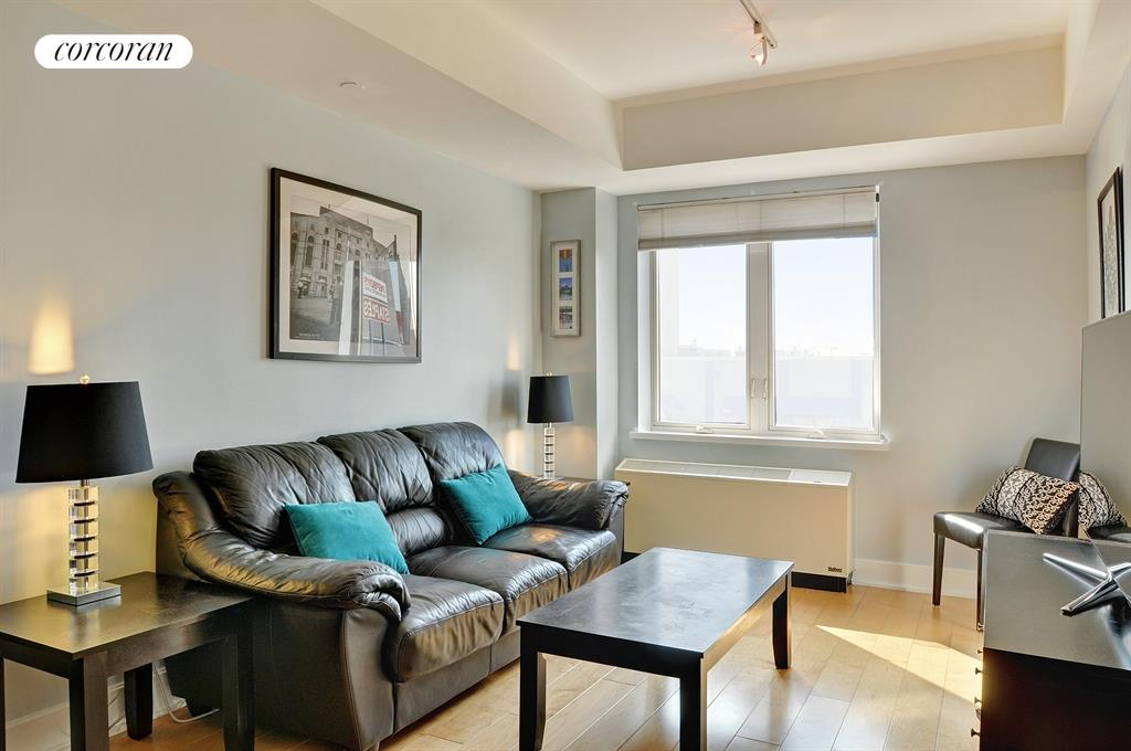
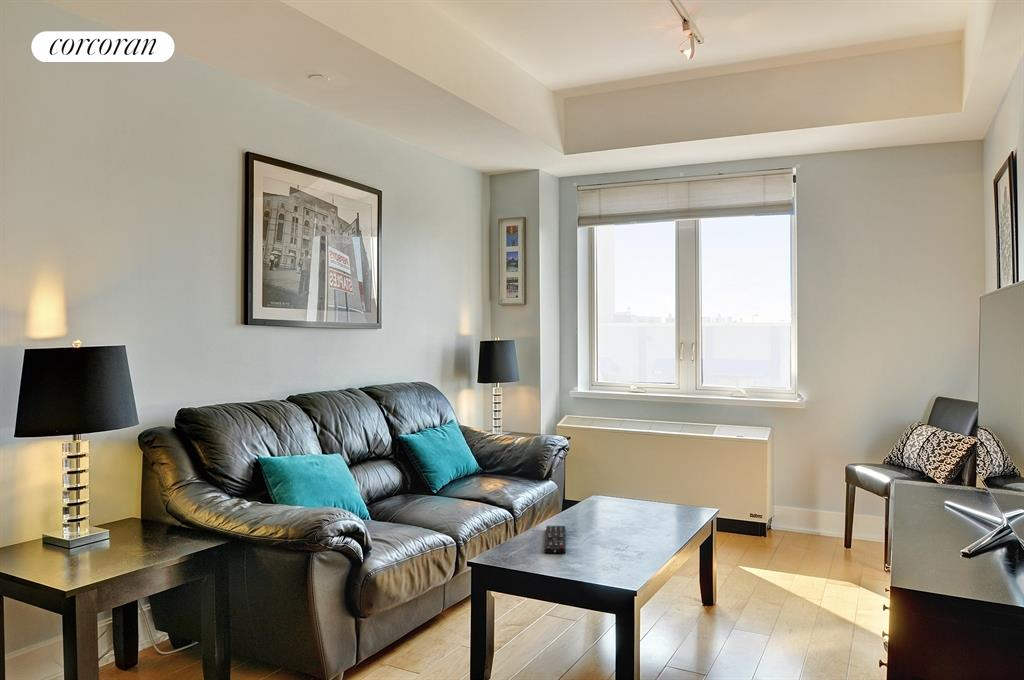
+ remote control (555, 538)
